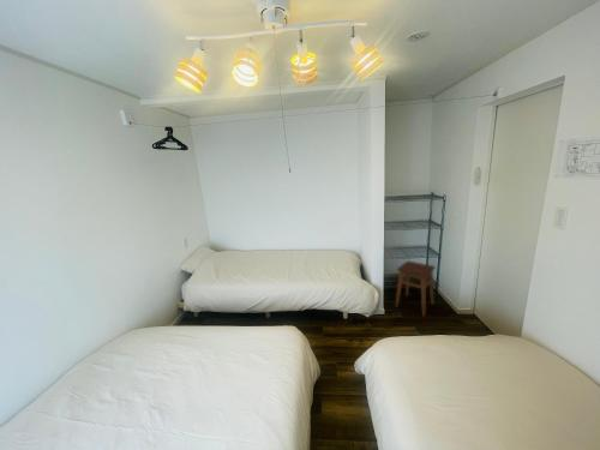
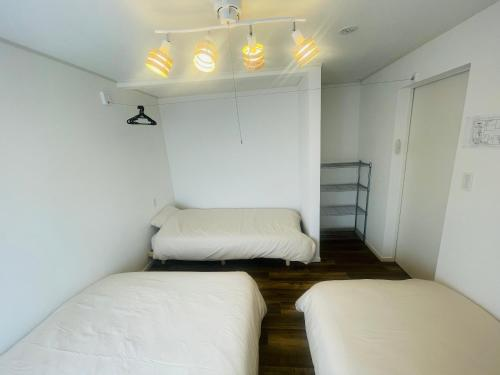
- stool (415, 286)
